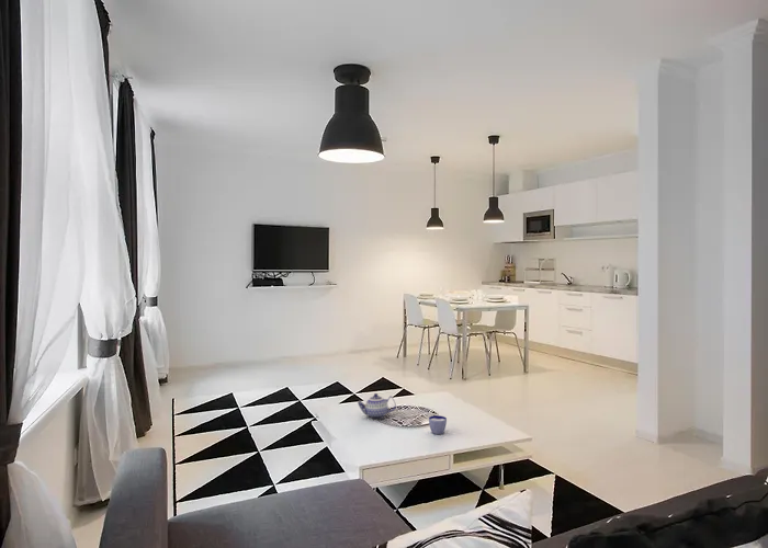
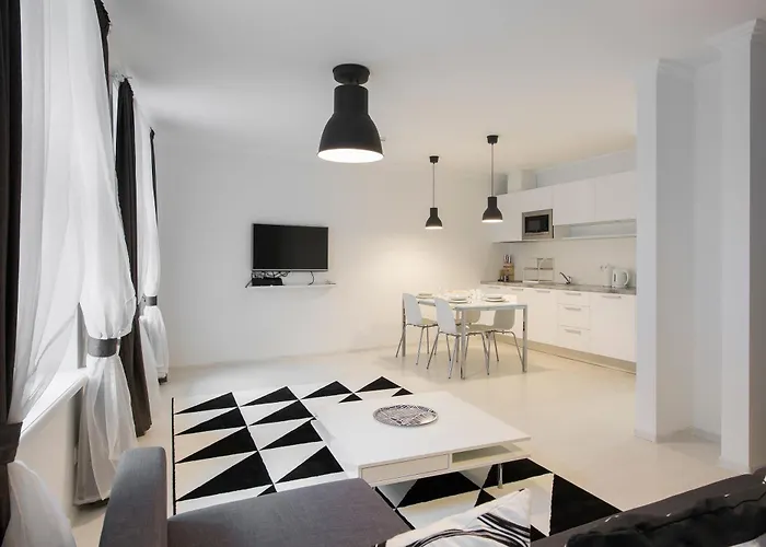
- cup (436, 424)
- teapot (376, 404)
